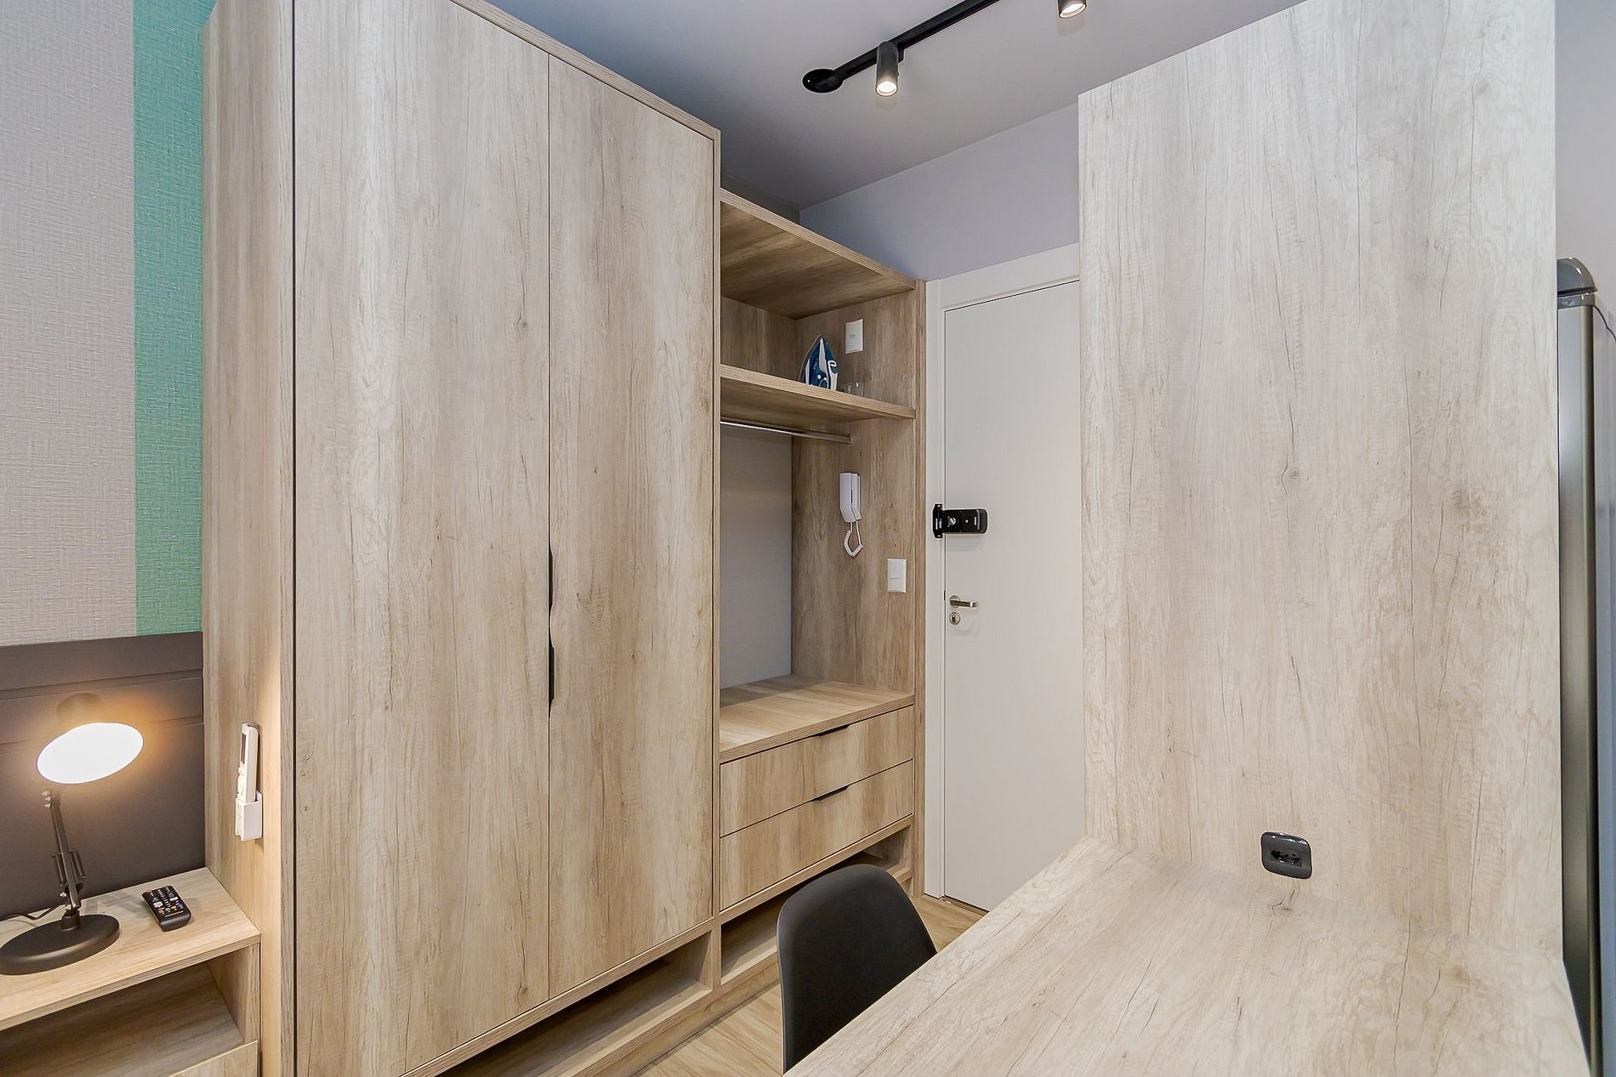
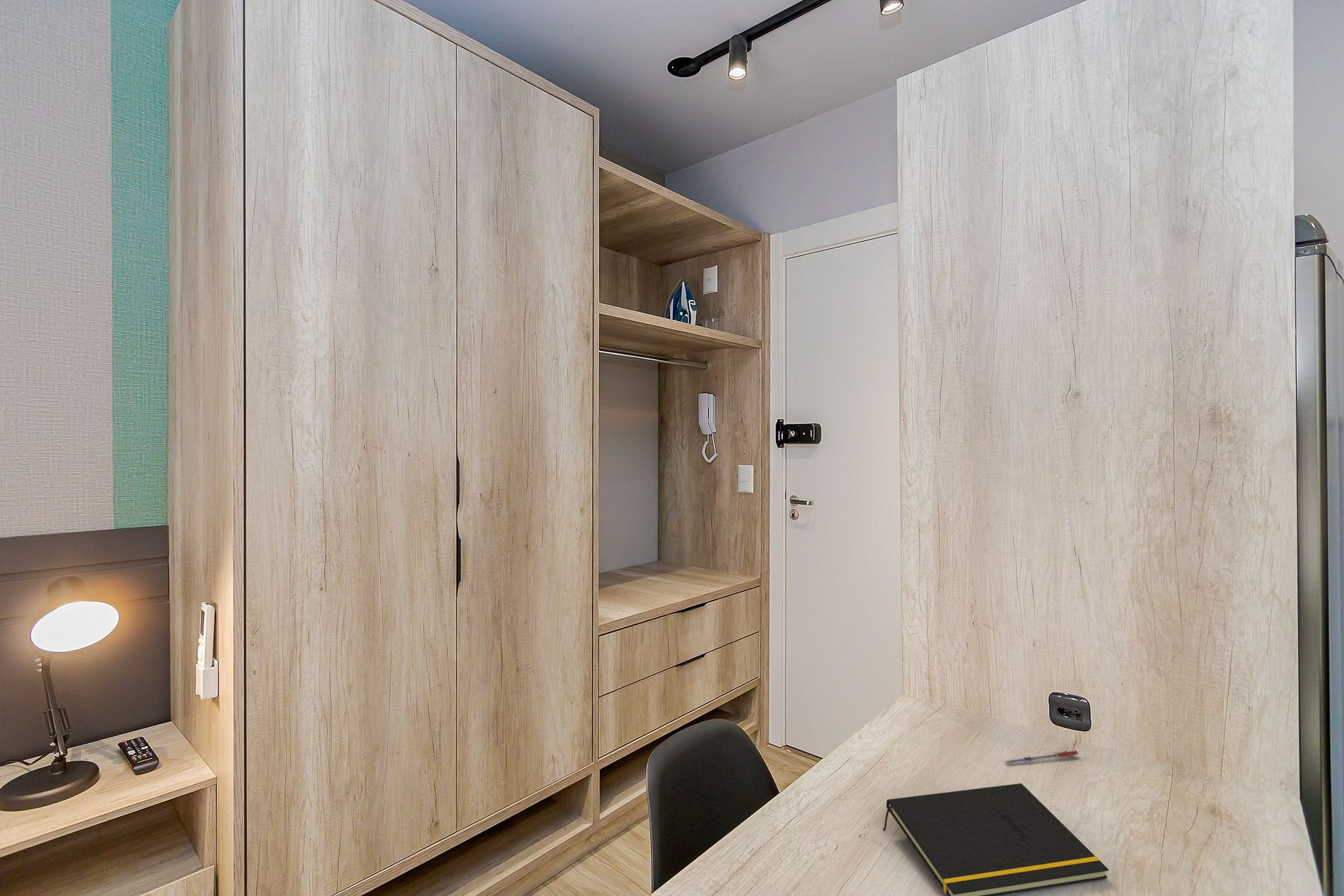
+ pen (1041, 757)
+ notepad (990, 836)
